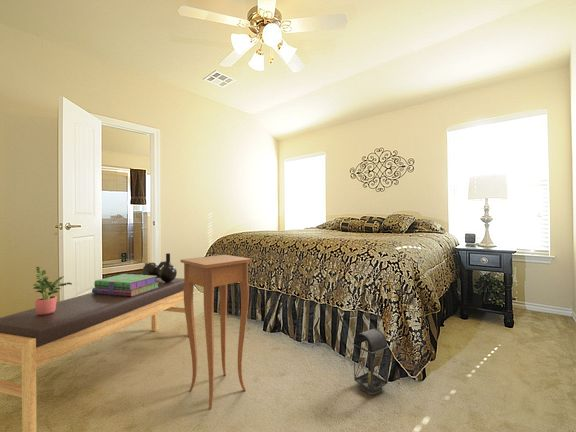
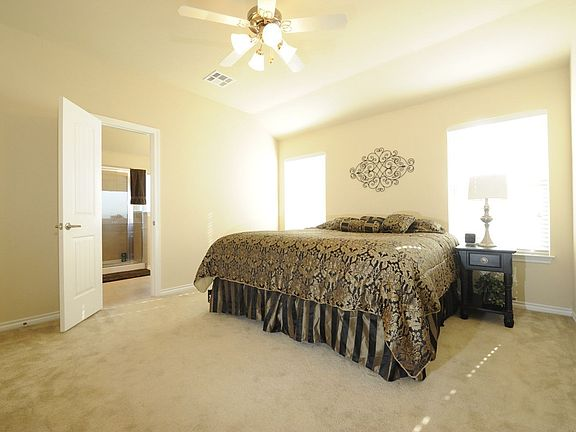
- decorative vase (157, 266)
- lantern (369, 348)
- bench (112, 330)
- side table (213, 324)
- potted plant (55, 288)
- stack of books (126, 284)
